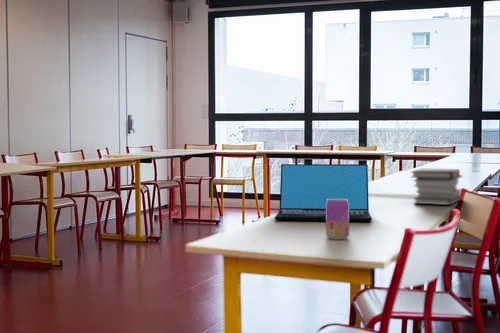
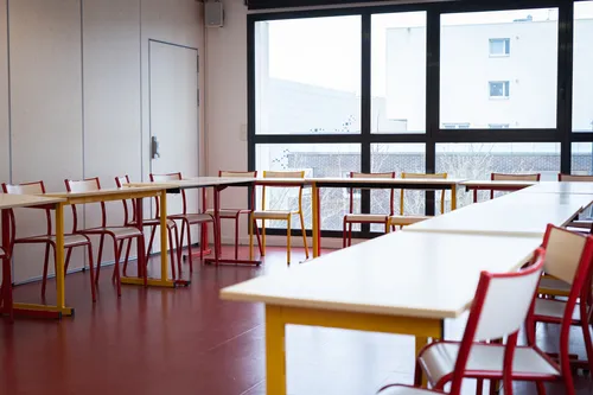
- laptop (323, 190)
- beverage can (337, 218)
- book stack (436, 185)
